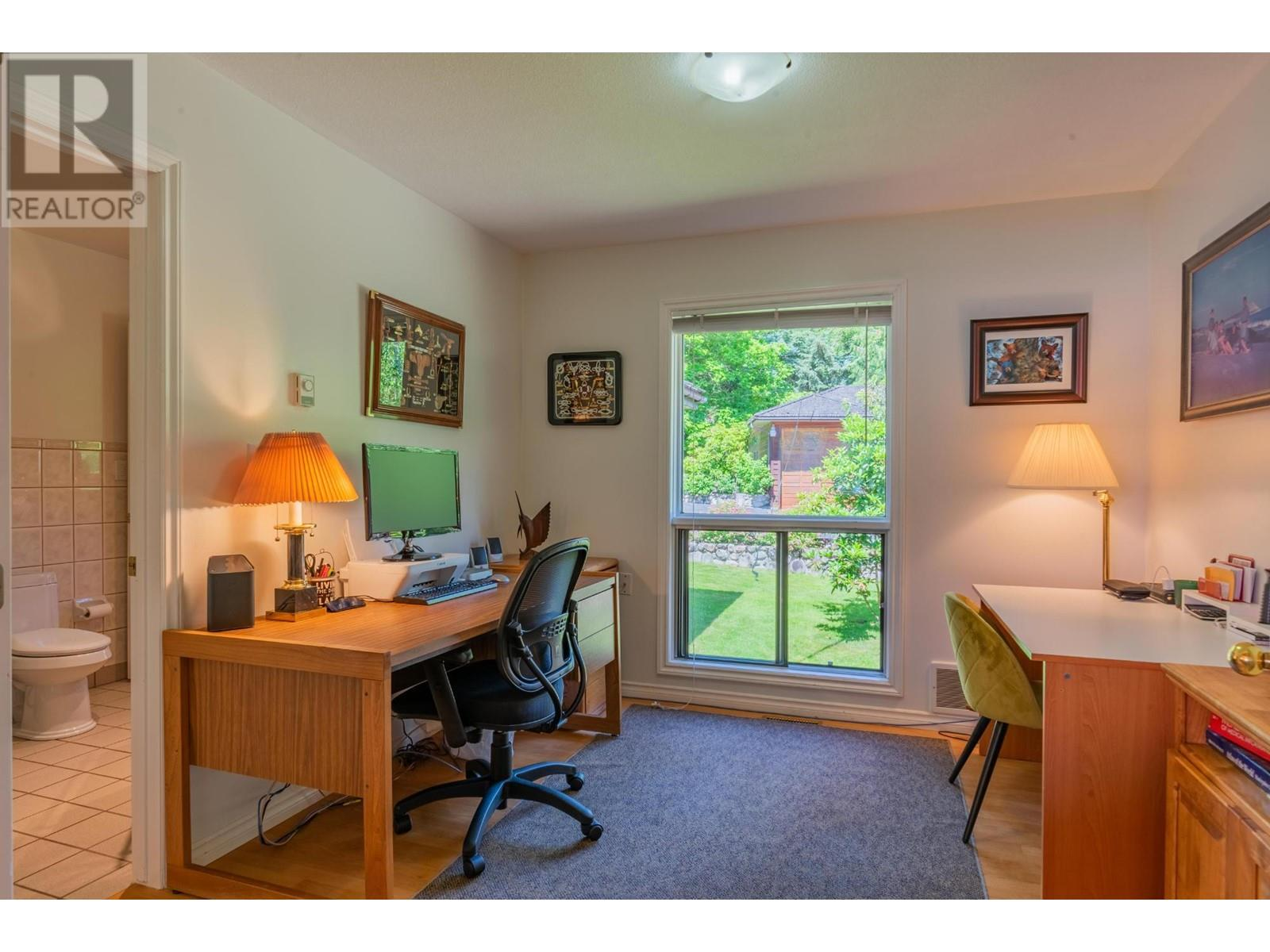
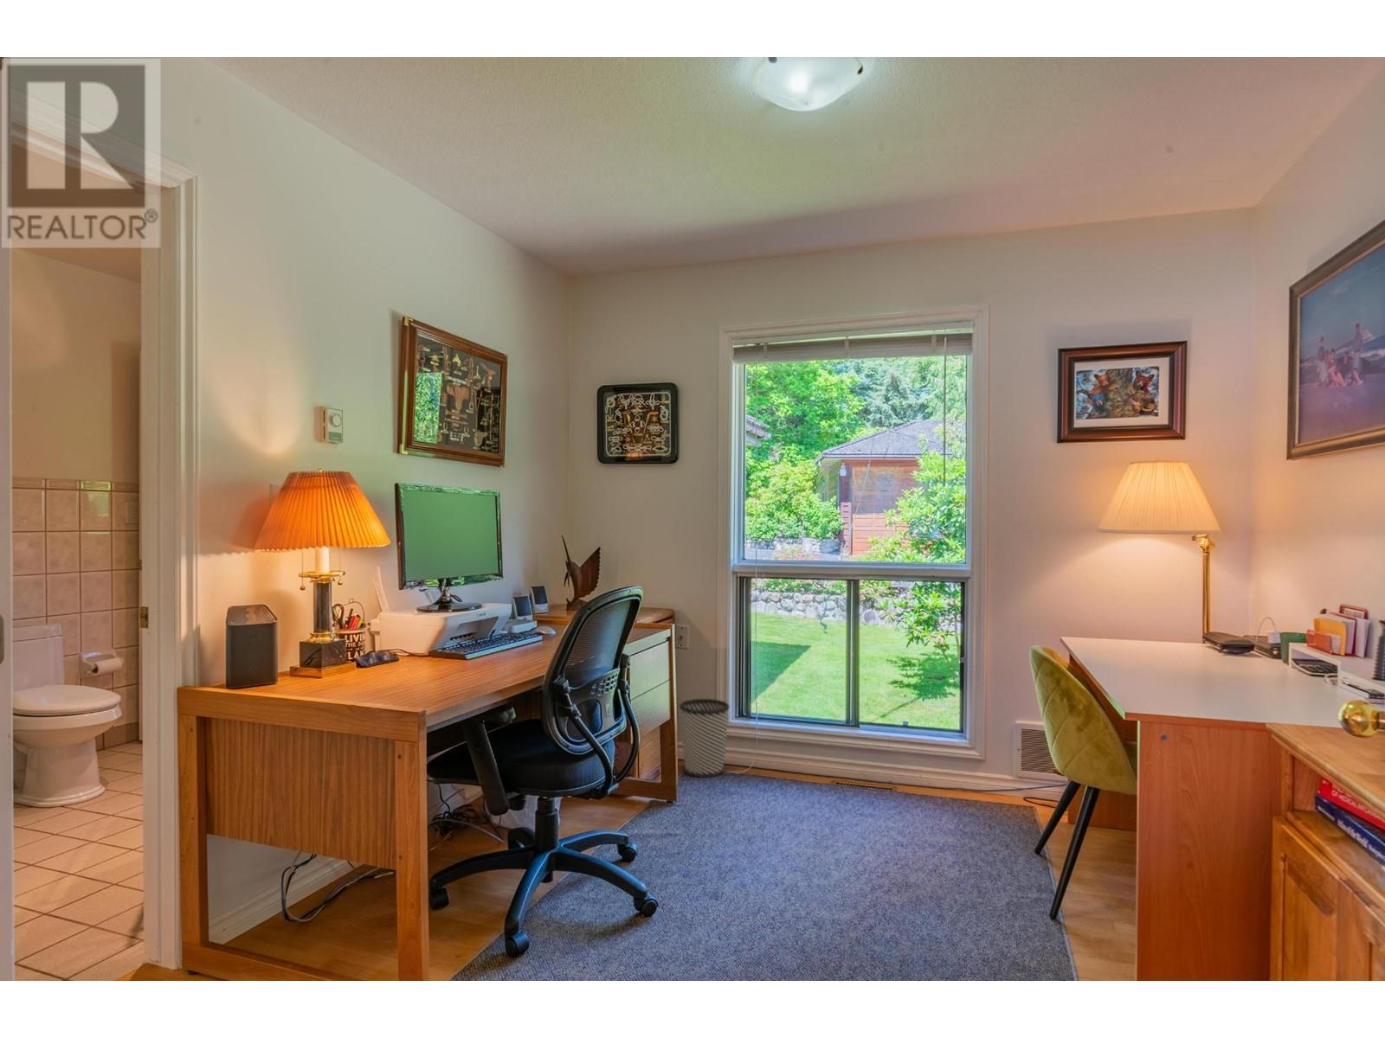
+ wastebasket (703, 737)
